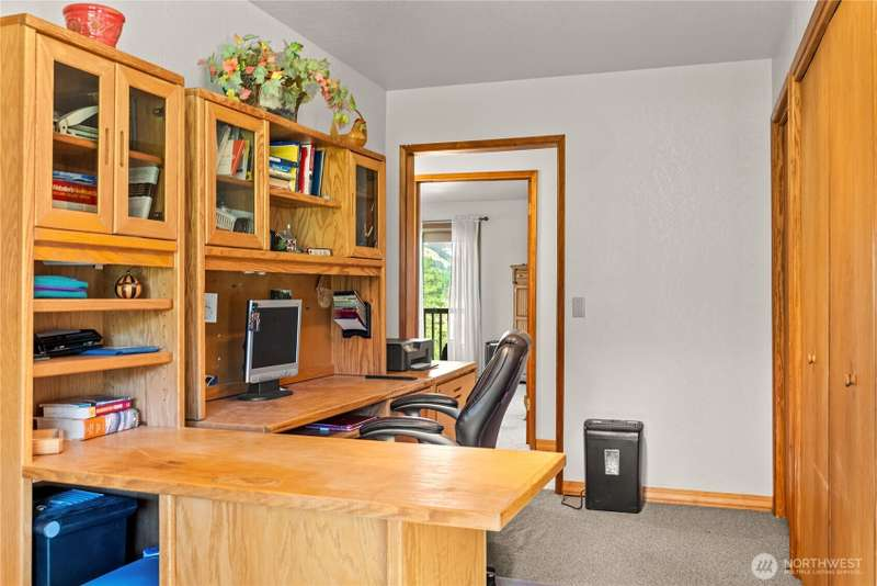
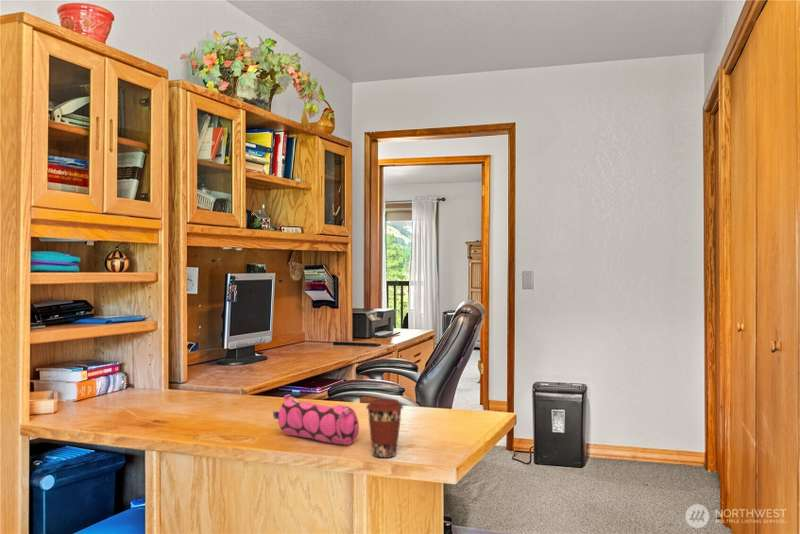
+ pencil case (317, 419)
+ coffee cup (384, 427)
